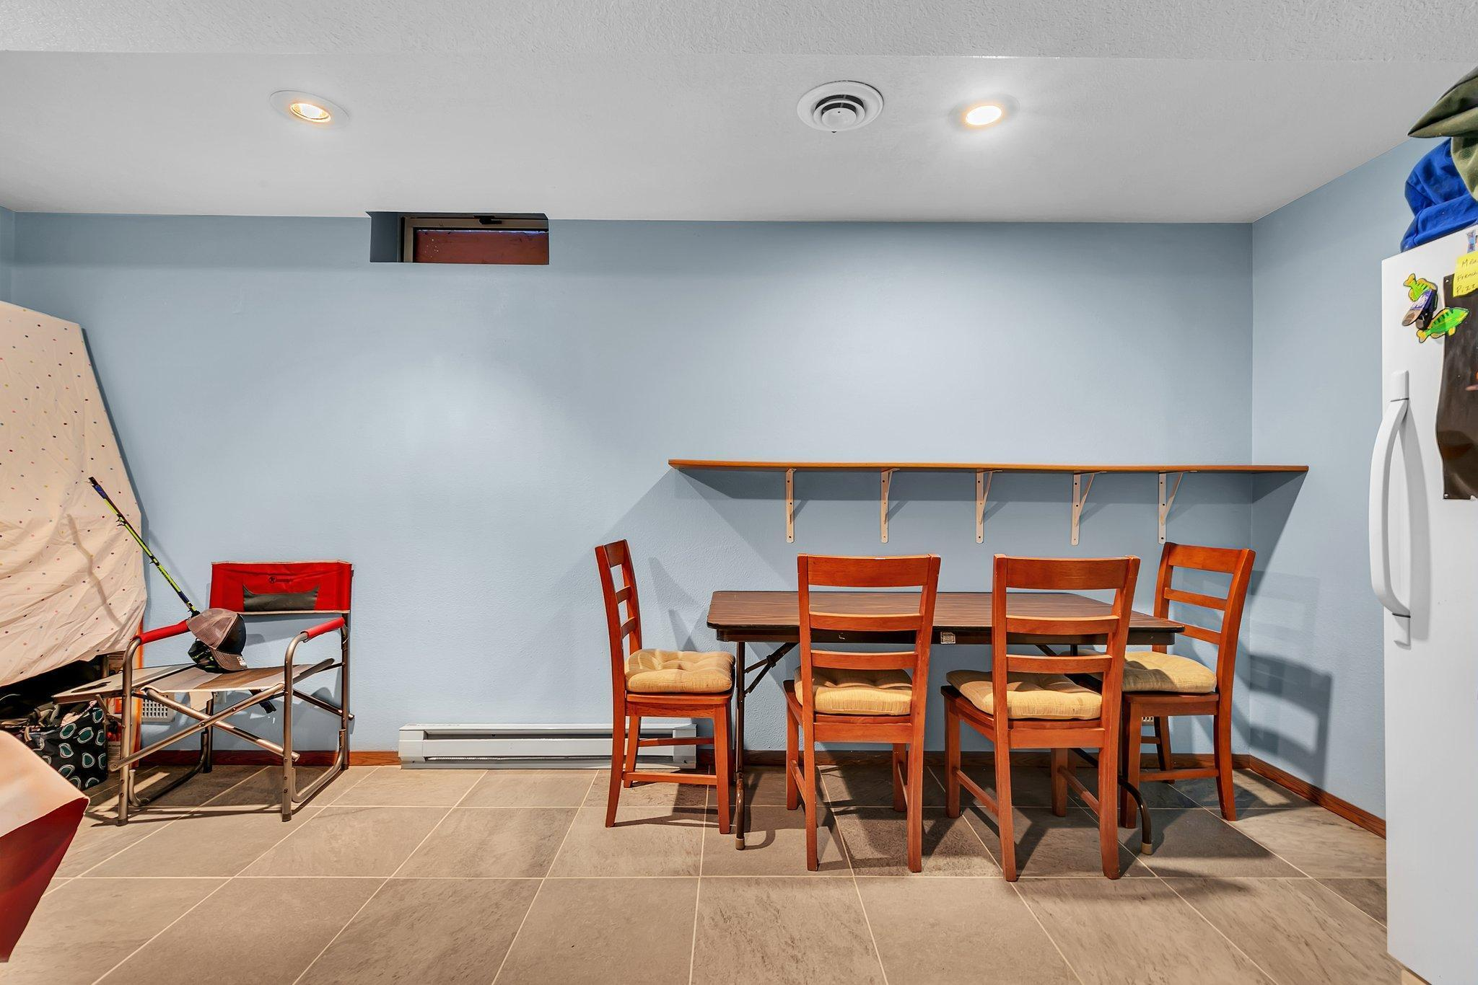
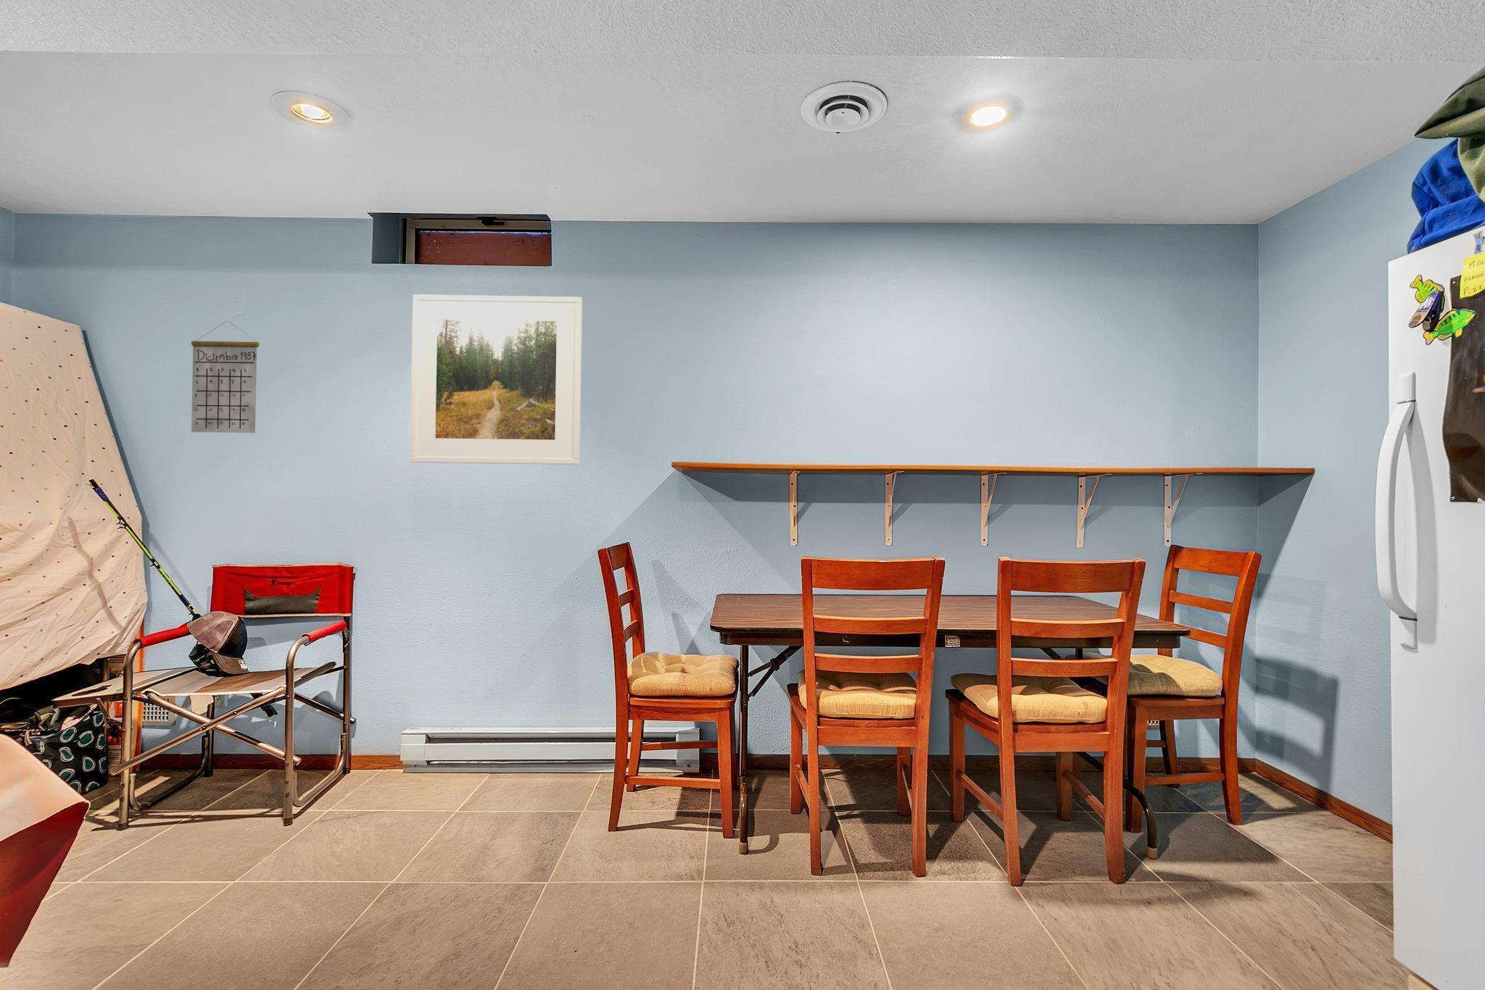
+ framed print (496, 380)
+ calendar (224, 376)
